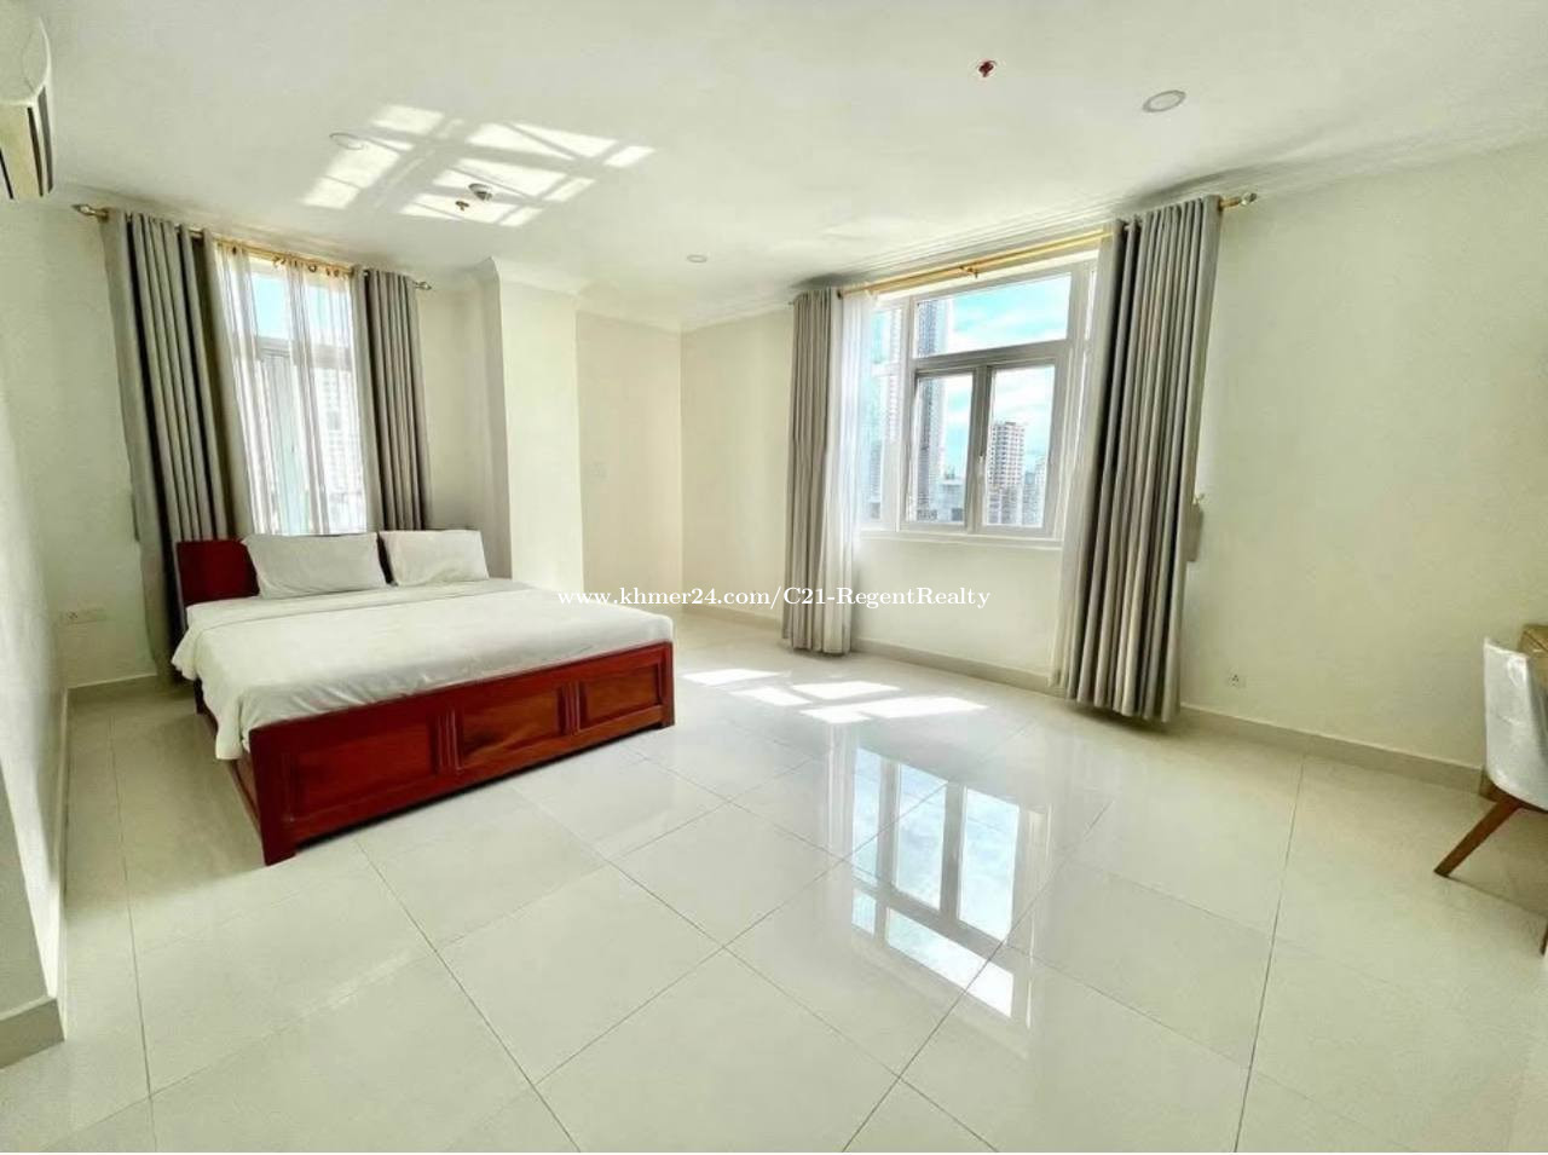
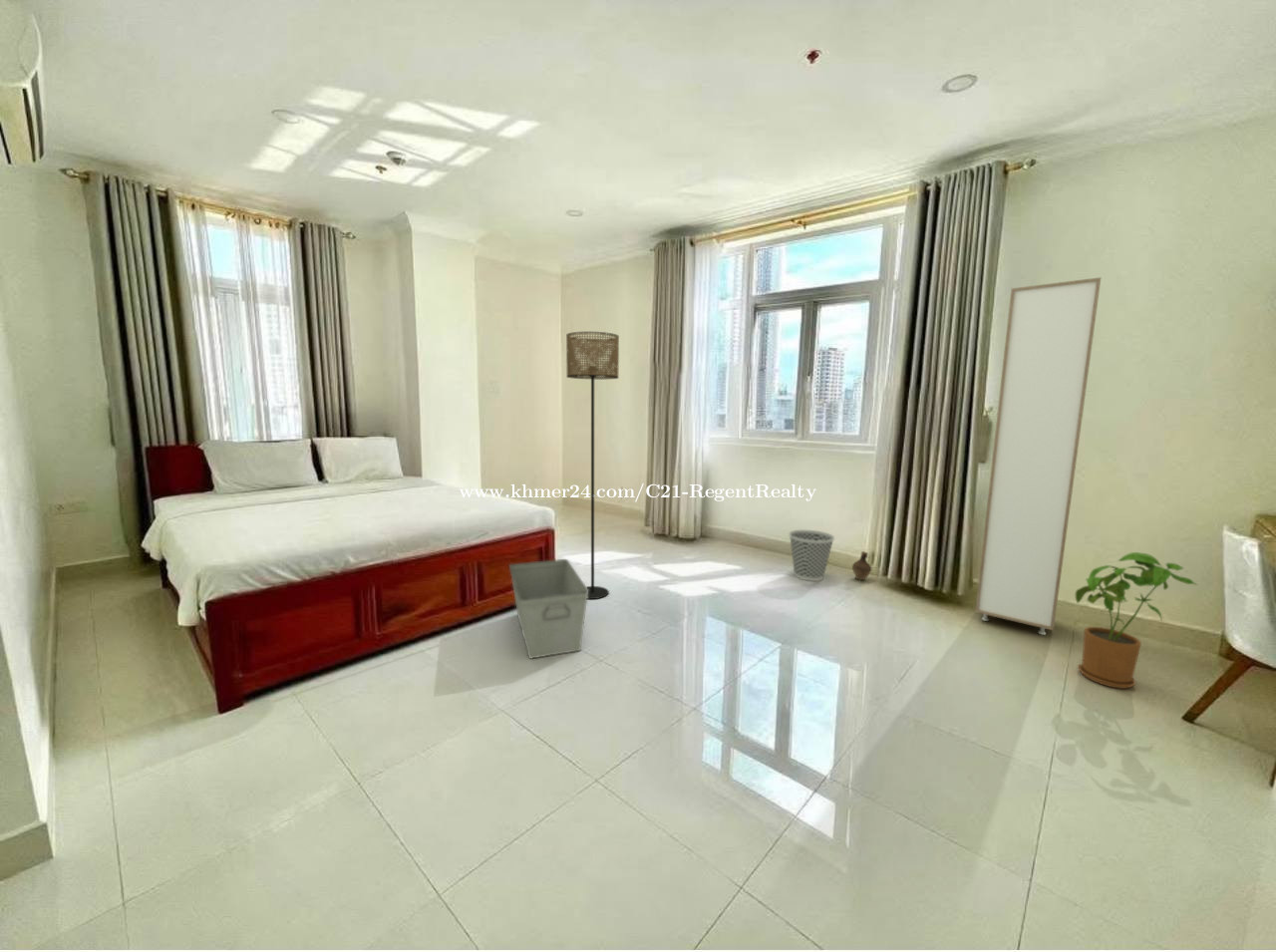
+ wastebasket (809, 555)
+ floor lamp (592, 469)
+ storage bin (546, 603)
+ cabinet (1034, 462)
+ ceramic jug (861, 565)
+ house plant (1114, 618)
